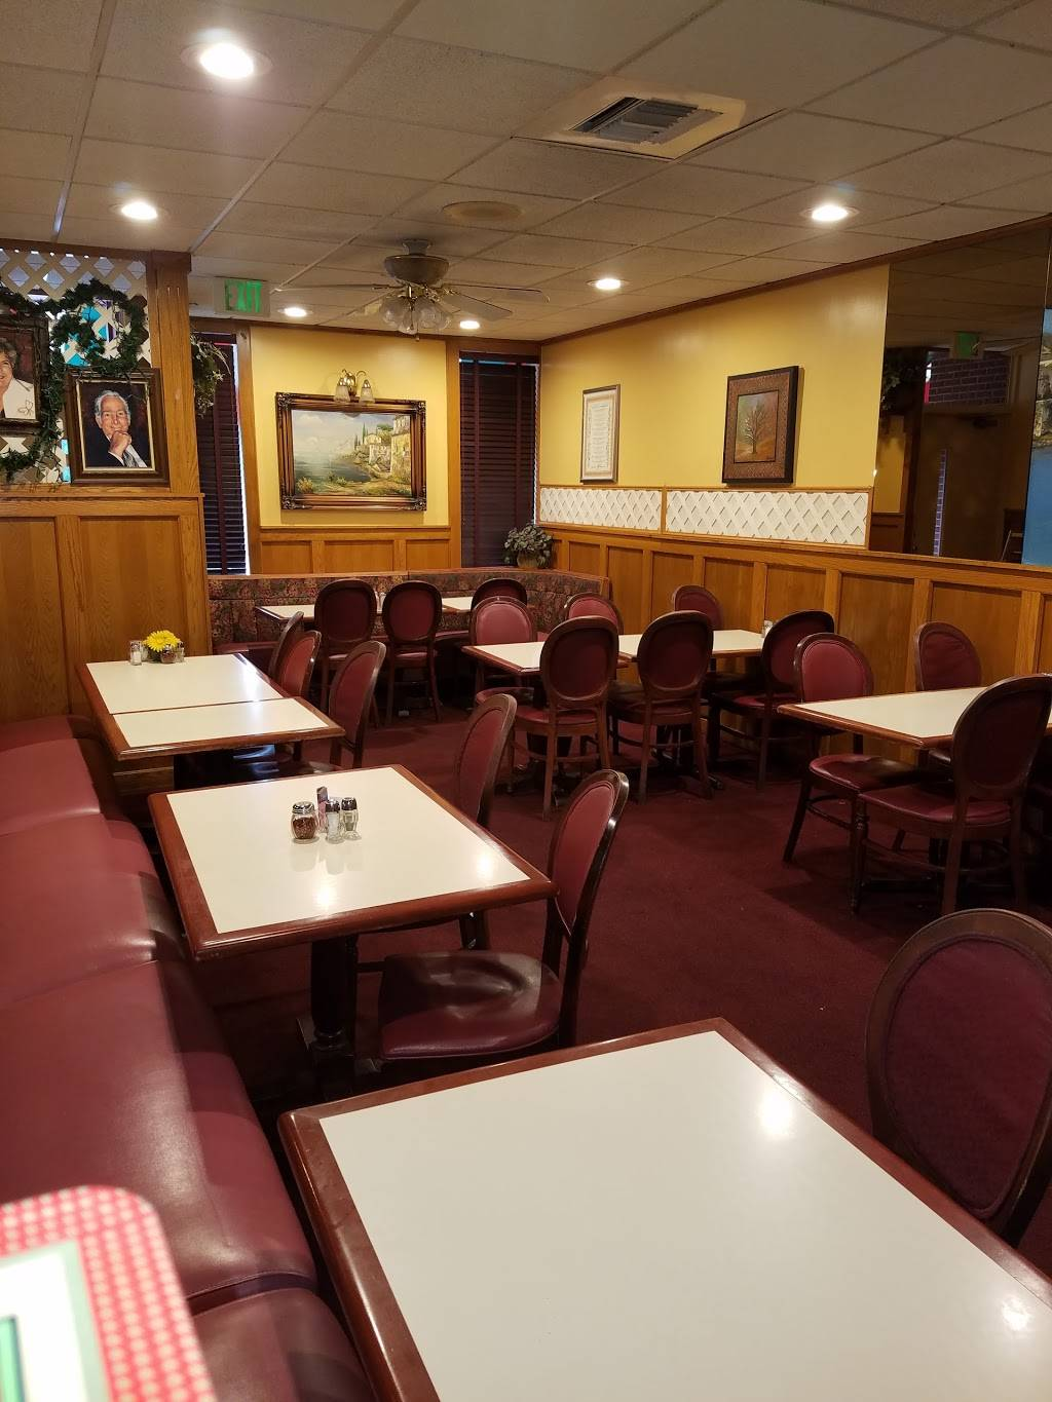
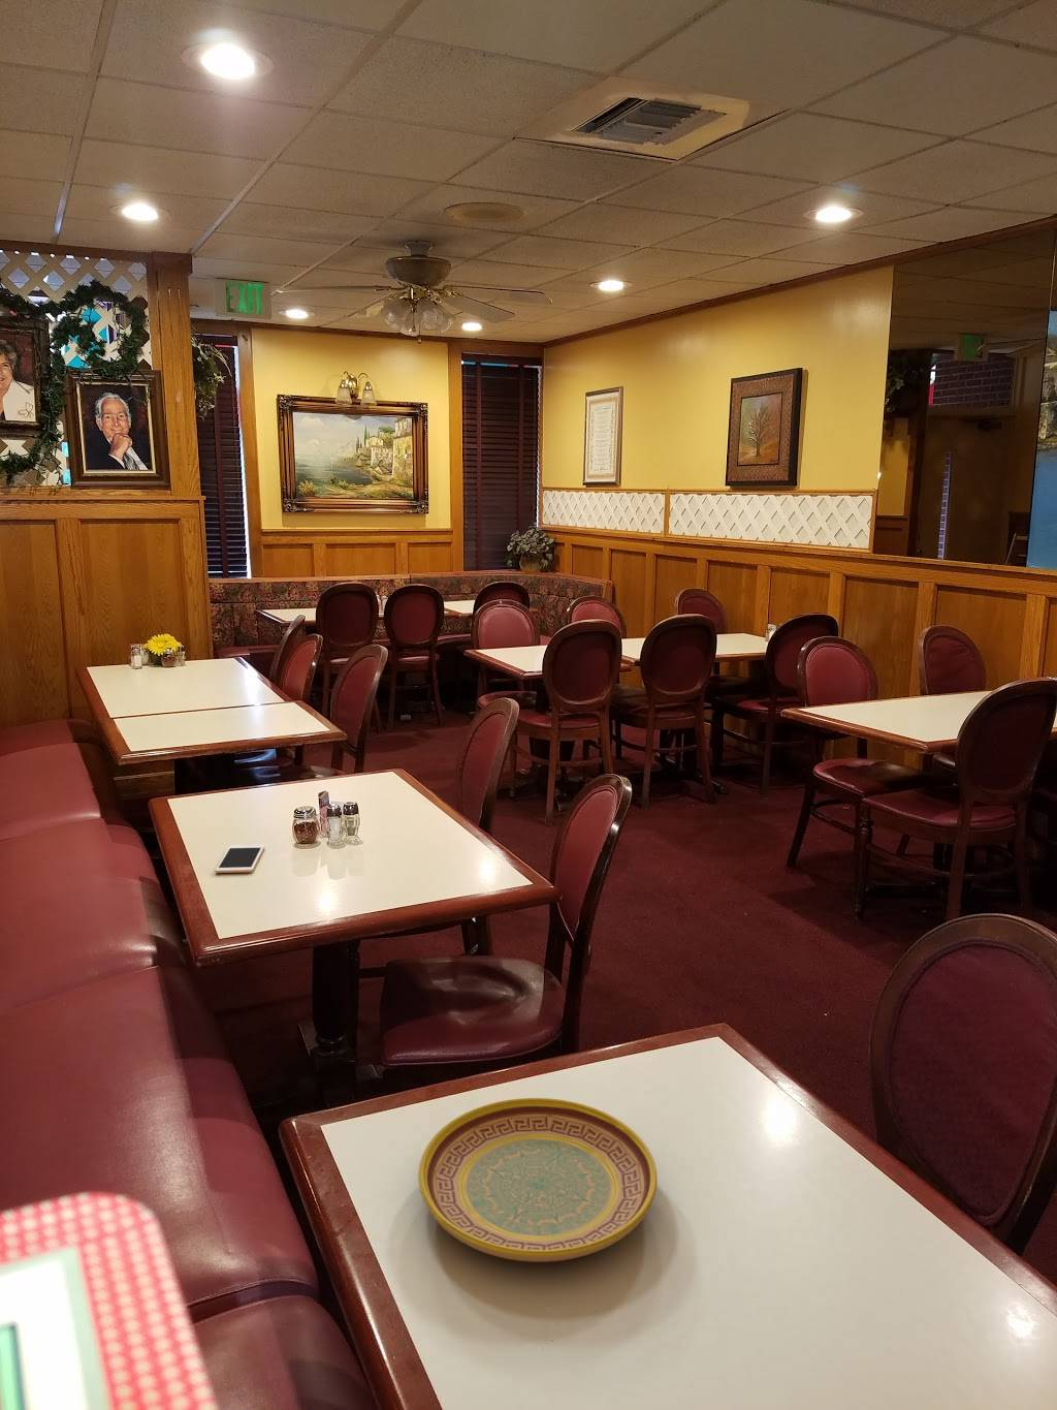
+ cell phone (241, 858)
+ plate (536, 1180)
